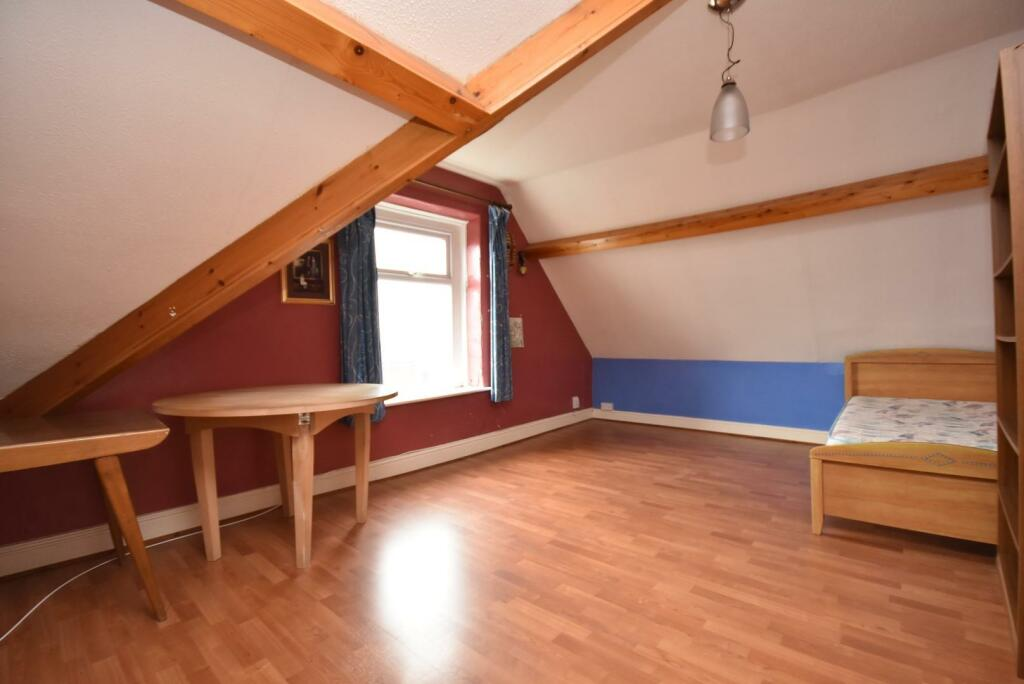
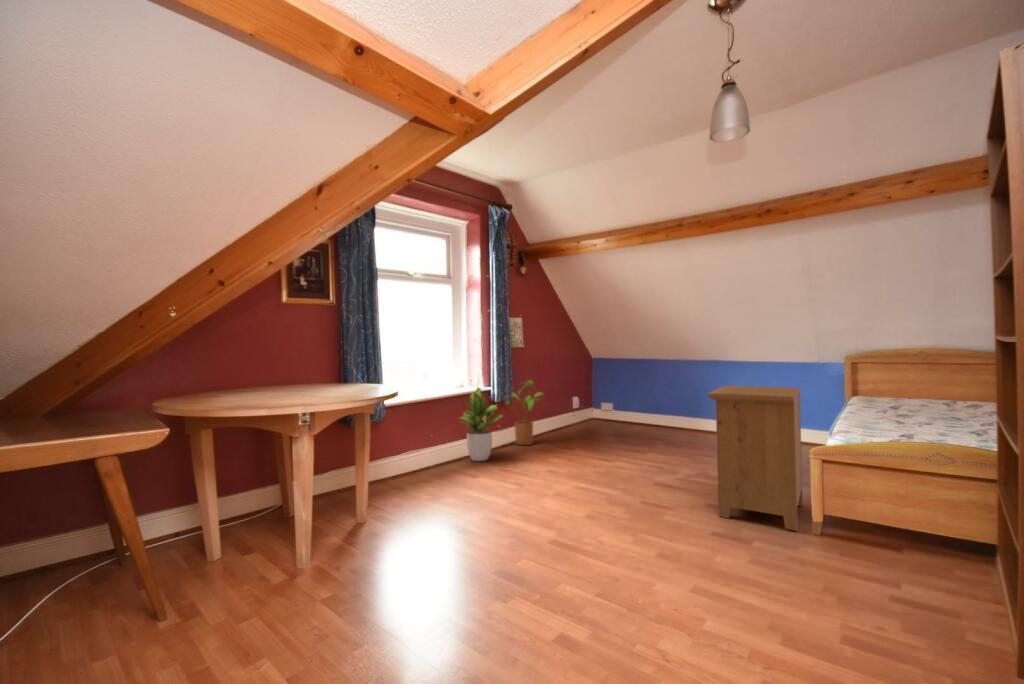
+ house plant (527, 412)
+ potted plant (479, 423)
+ nightstand (756, 450)
